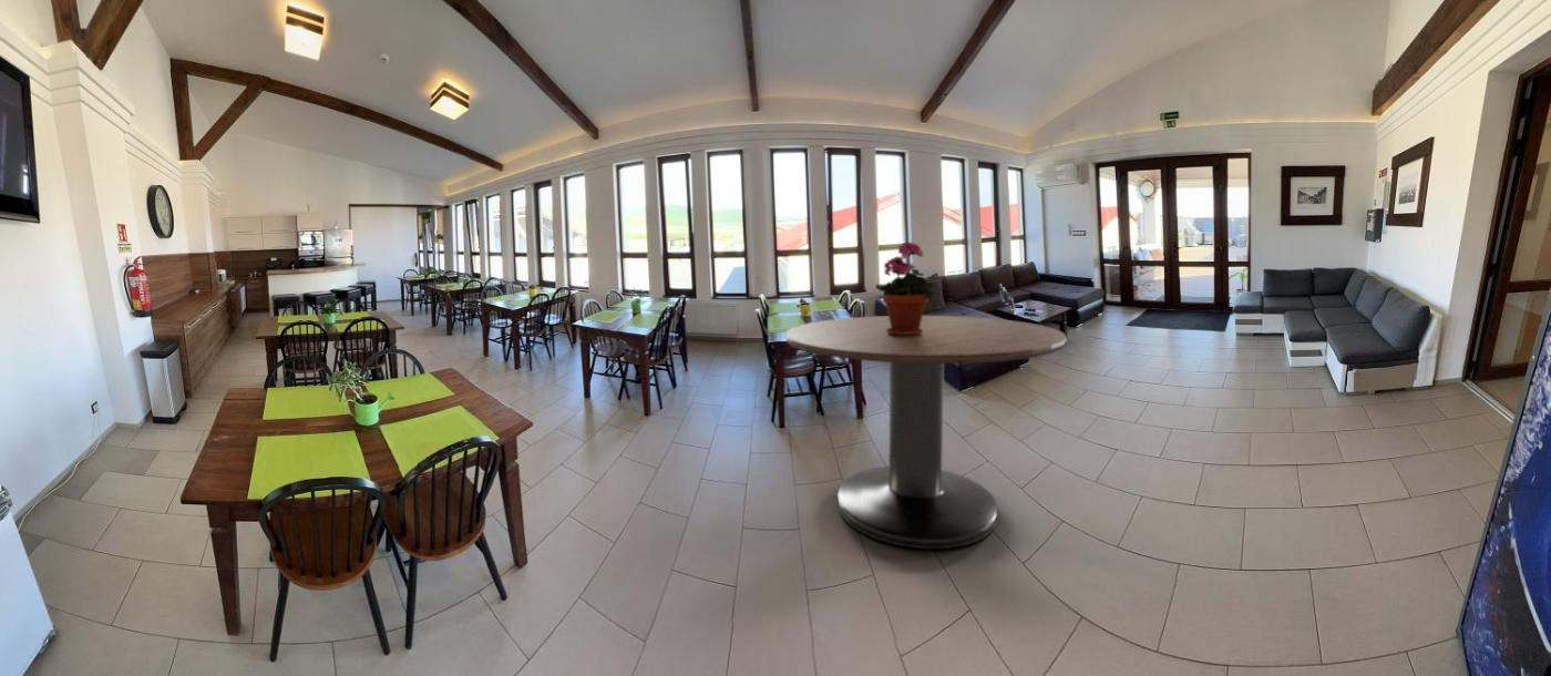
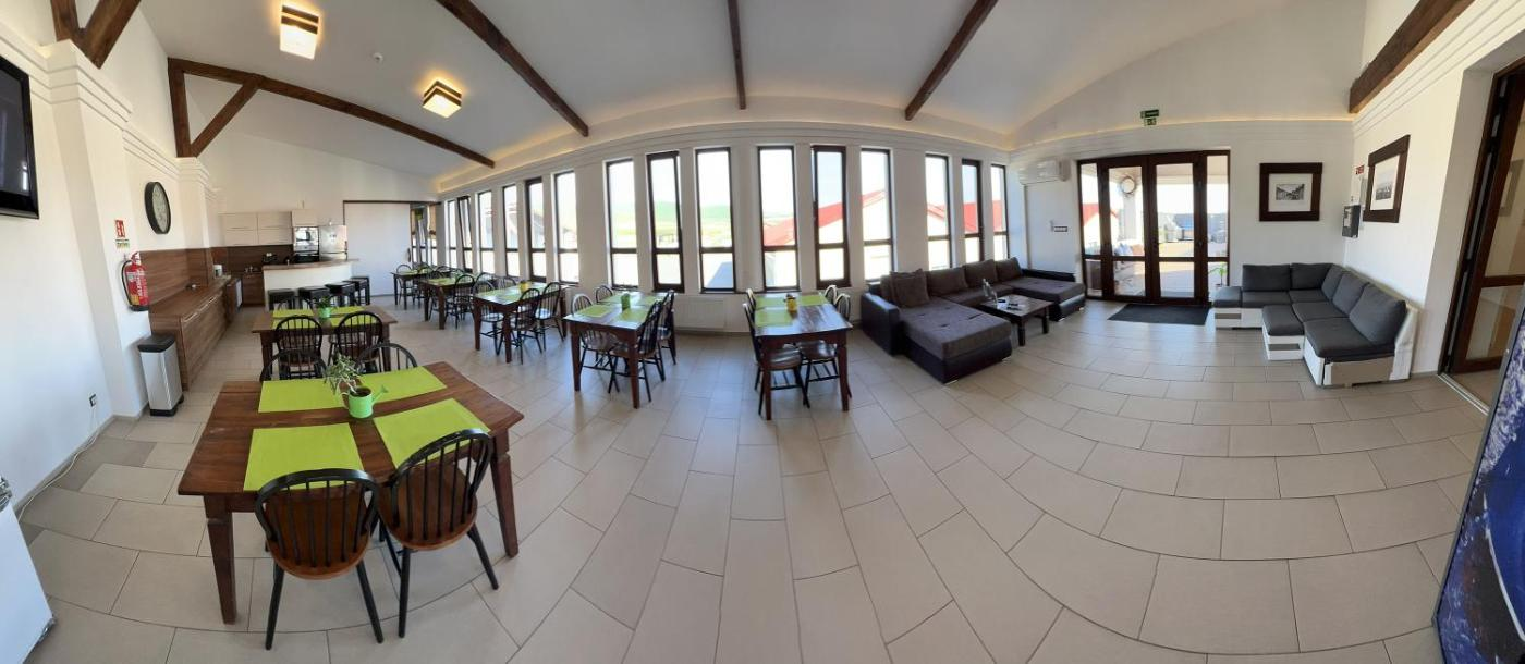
- dining table (915, 421)
- potted plant (904, 287)
